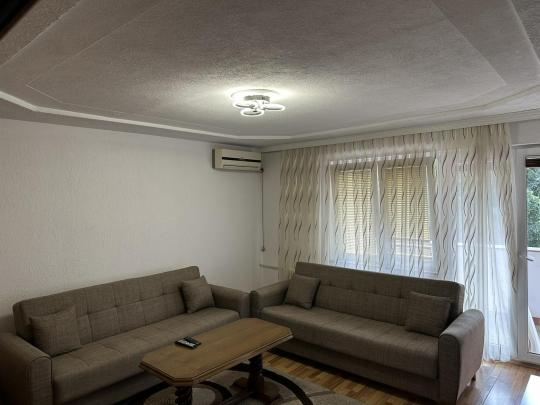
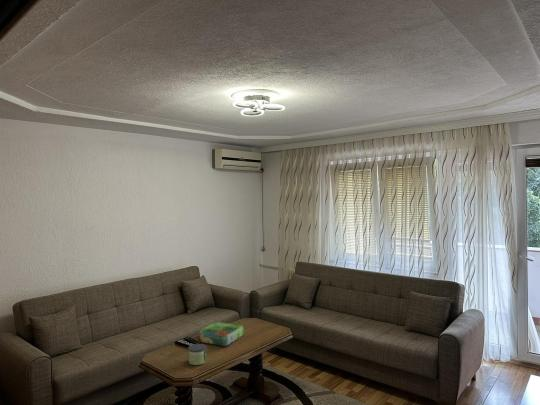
+ candle (197, 354)
+ board game (220, 333)
